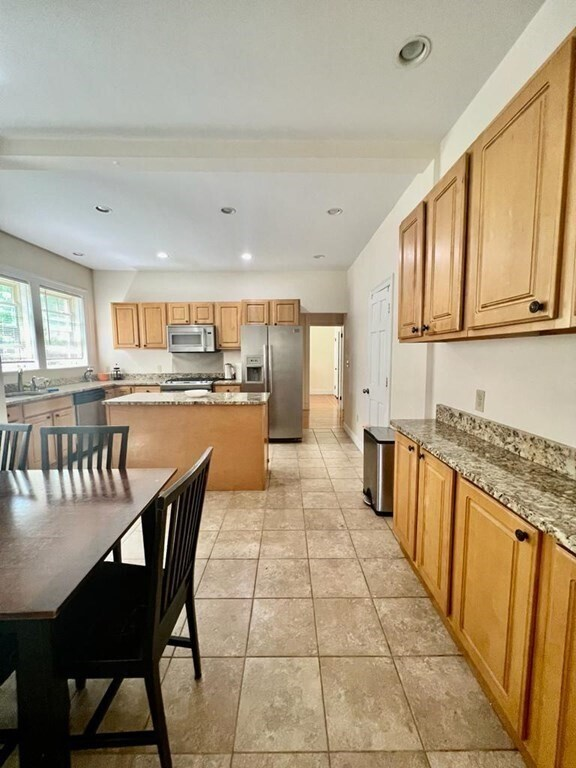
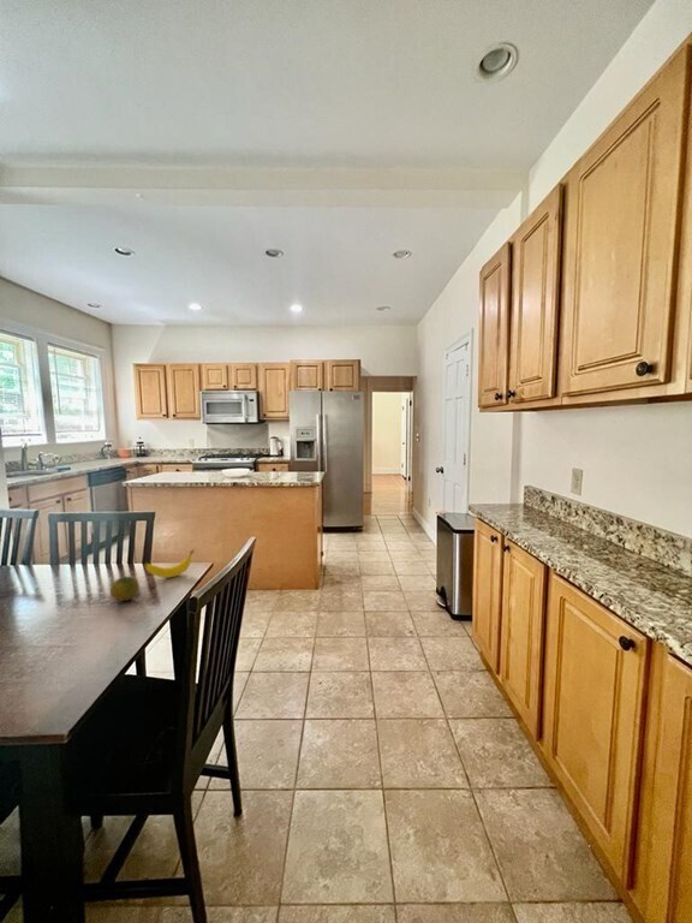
+ fruit (124, 588)
+ banana (172, 566)
